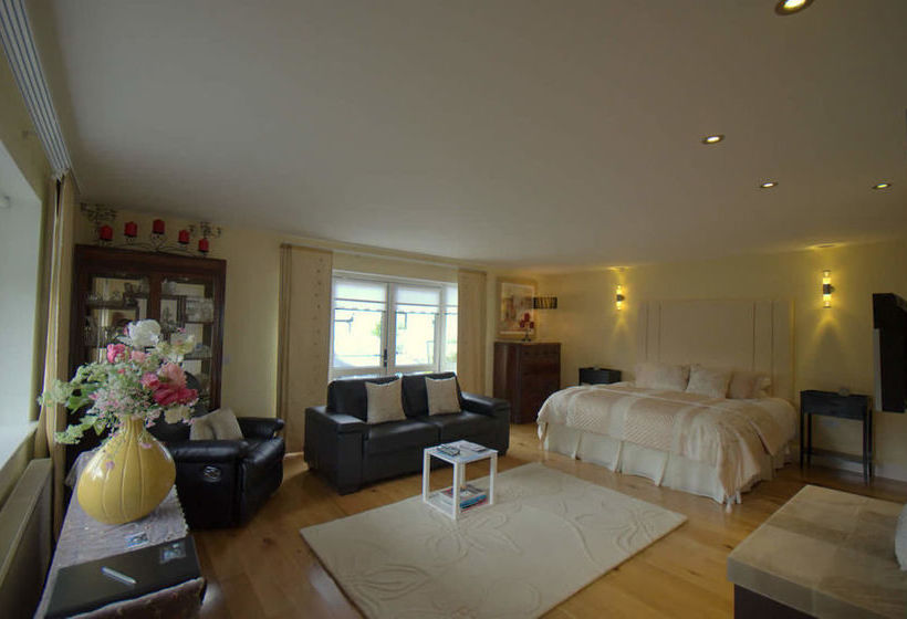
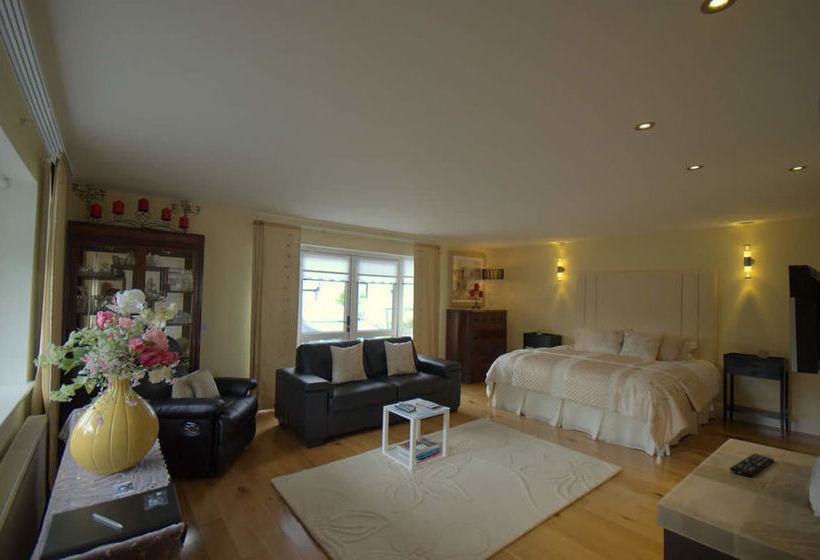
+ remote control (752, 464)
